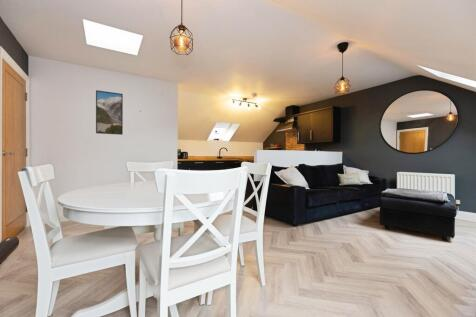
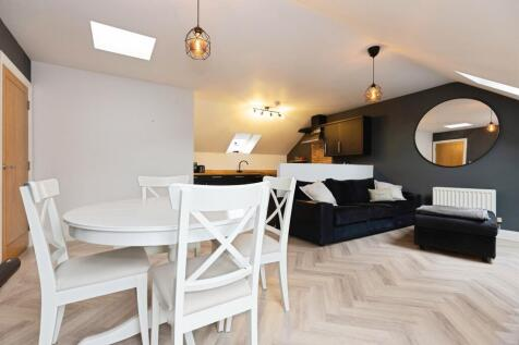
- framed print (109, 113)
